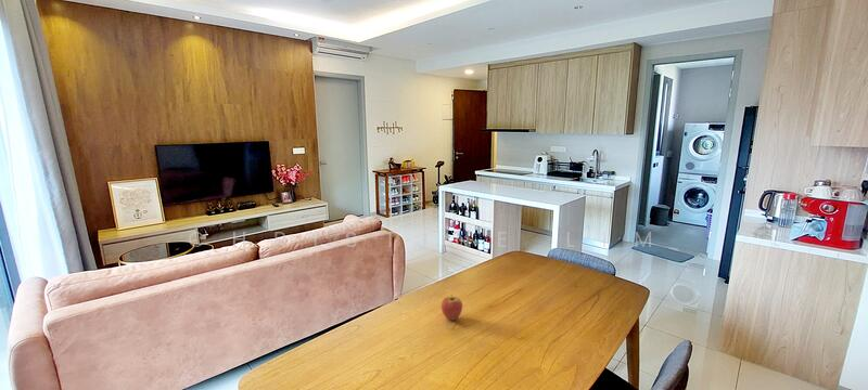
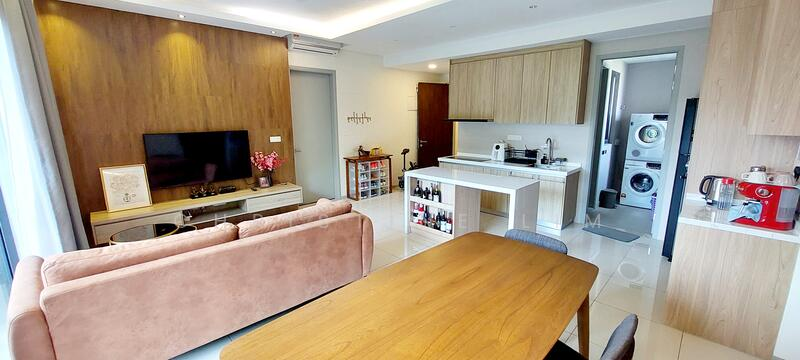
- fruit (451, 306)
